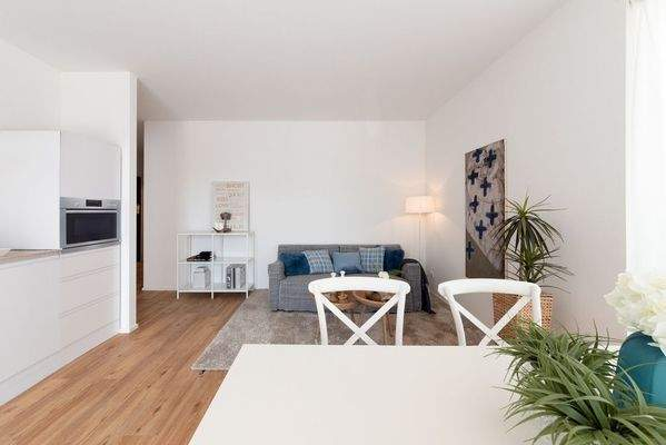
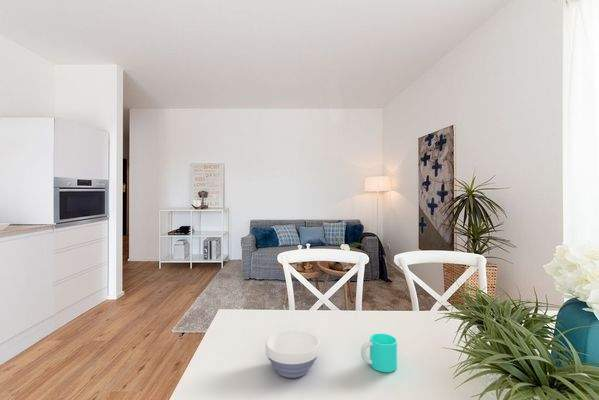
+ bowl (292, 355)
+ cup (378, 352)
